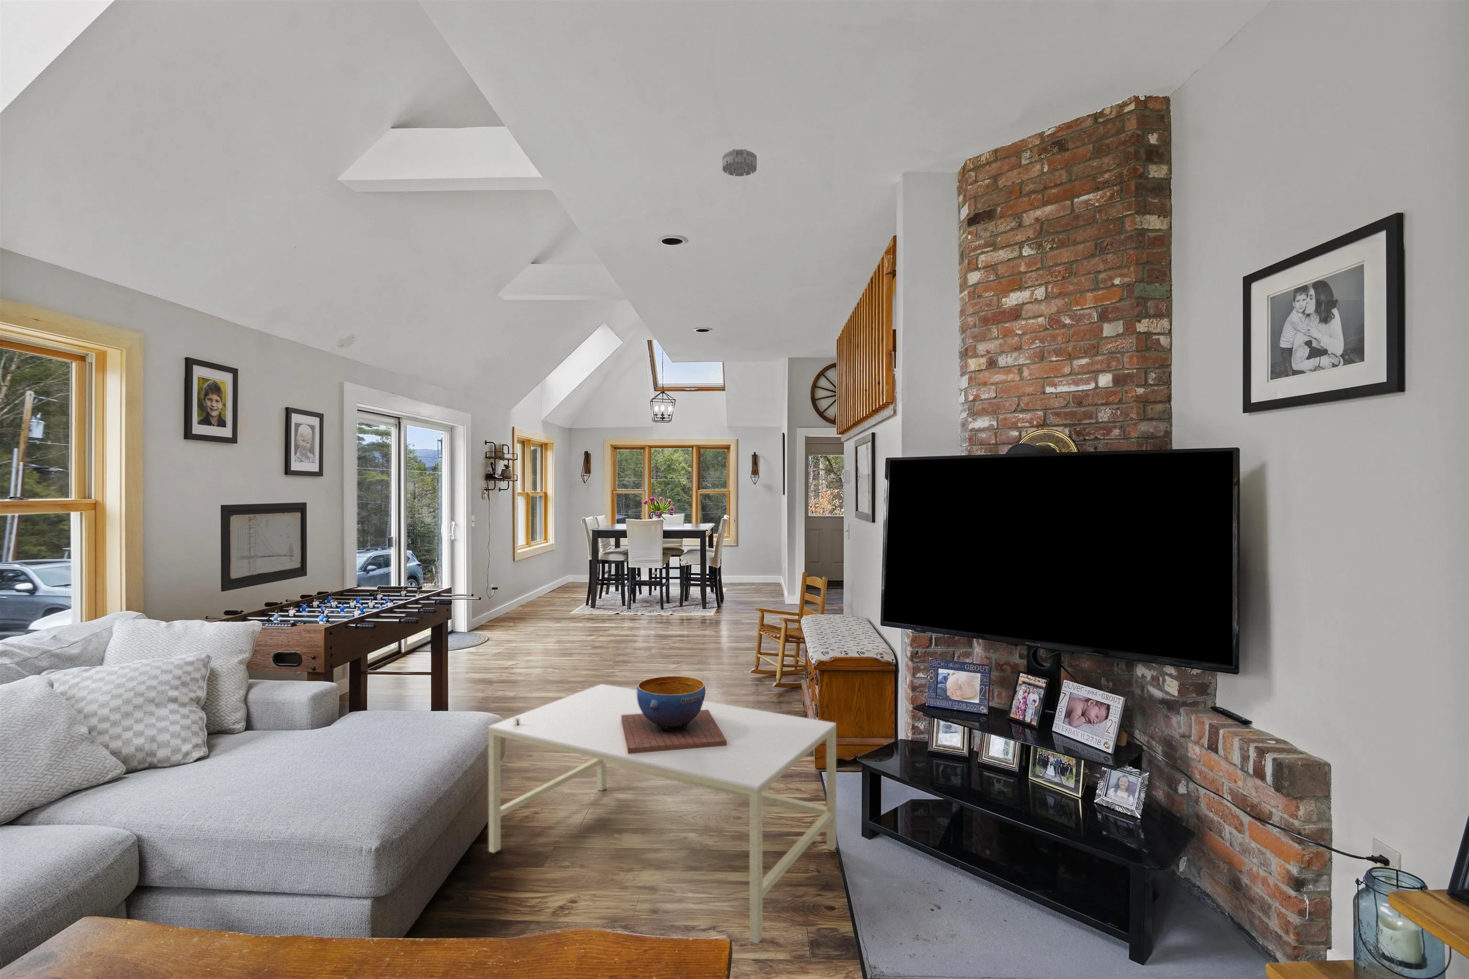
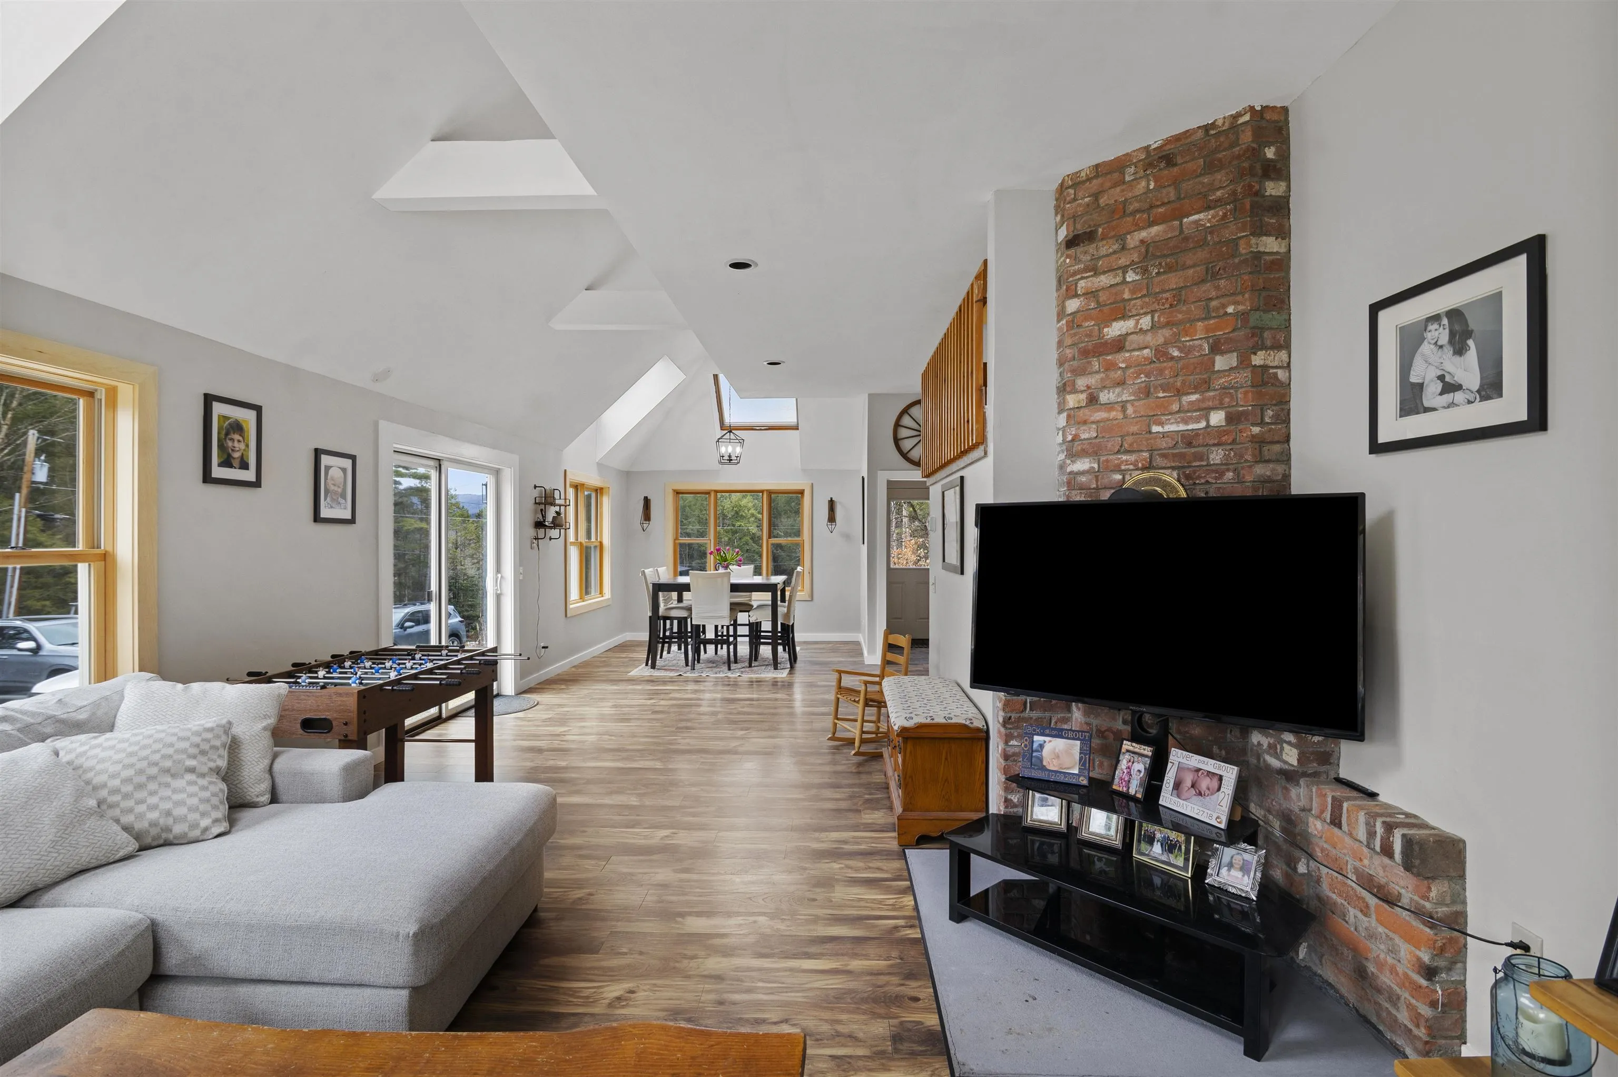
- decorative bowl (671, 708)
- wall art (268, 543)
- stack of books (522, 724)
- smoke detector (739, 162)
- coffee table (665, 779)
